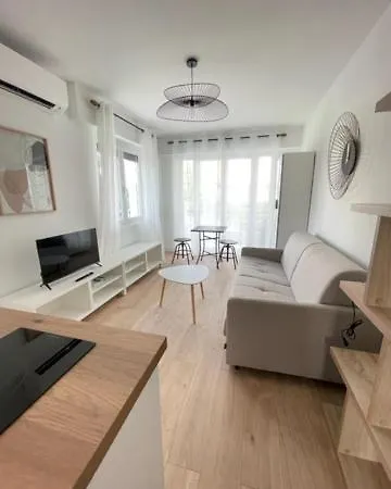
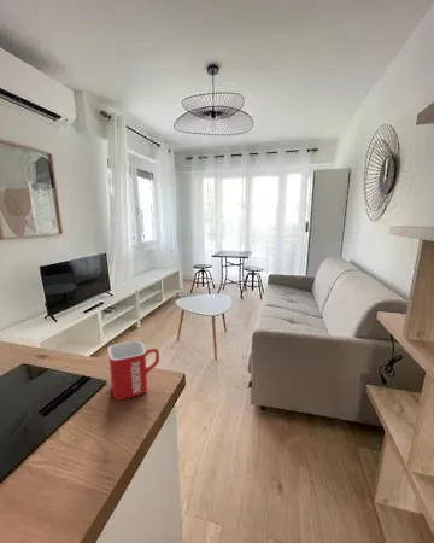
+ mug (135, 367)
